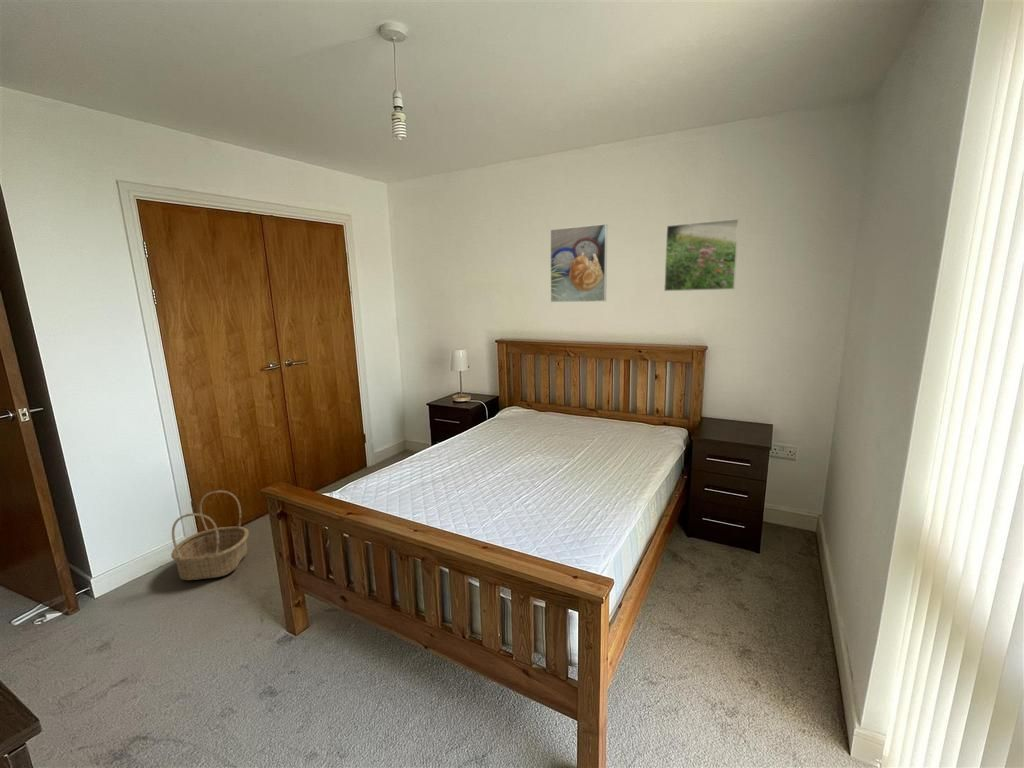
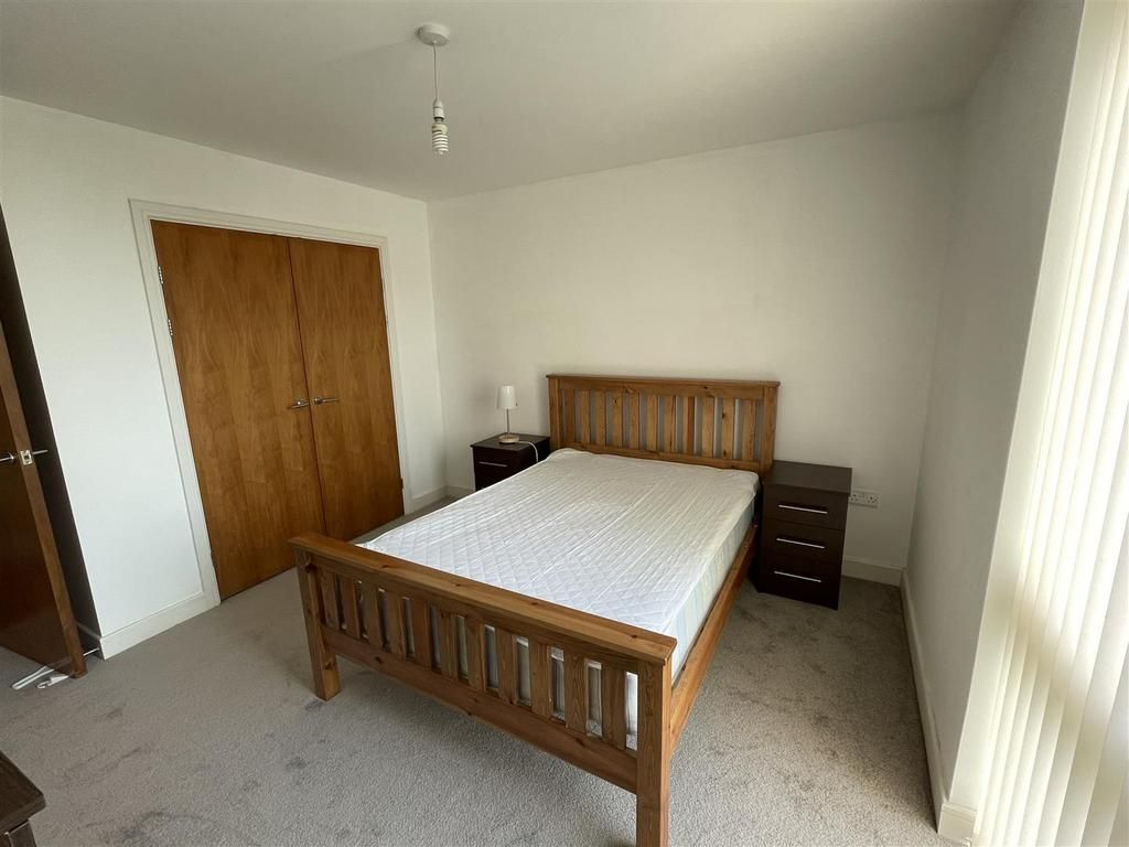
- basket (210, 534)
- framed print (700, 256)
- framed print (577, 265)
